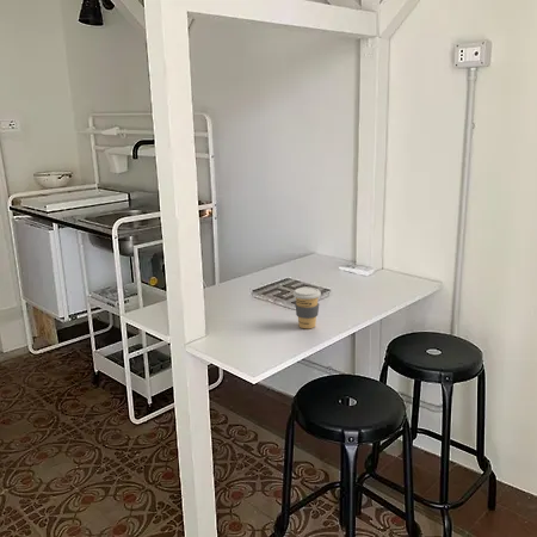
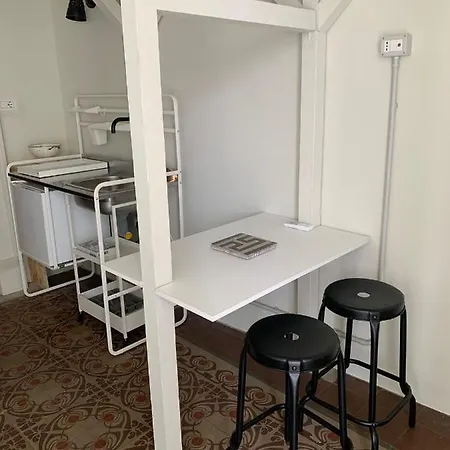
- coffee cup (307, 308)
